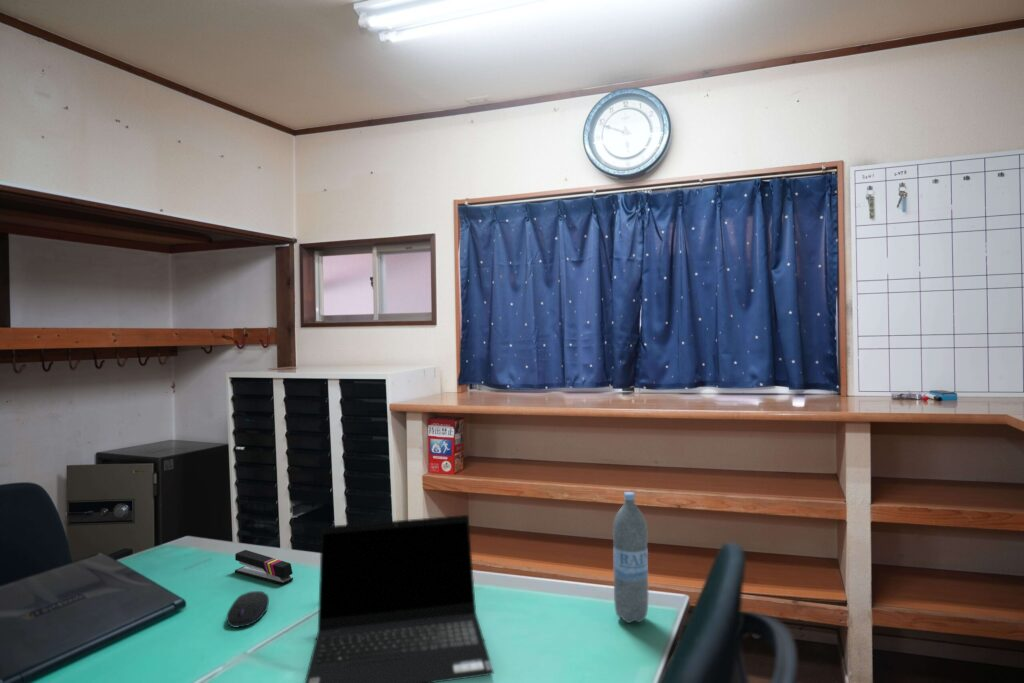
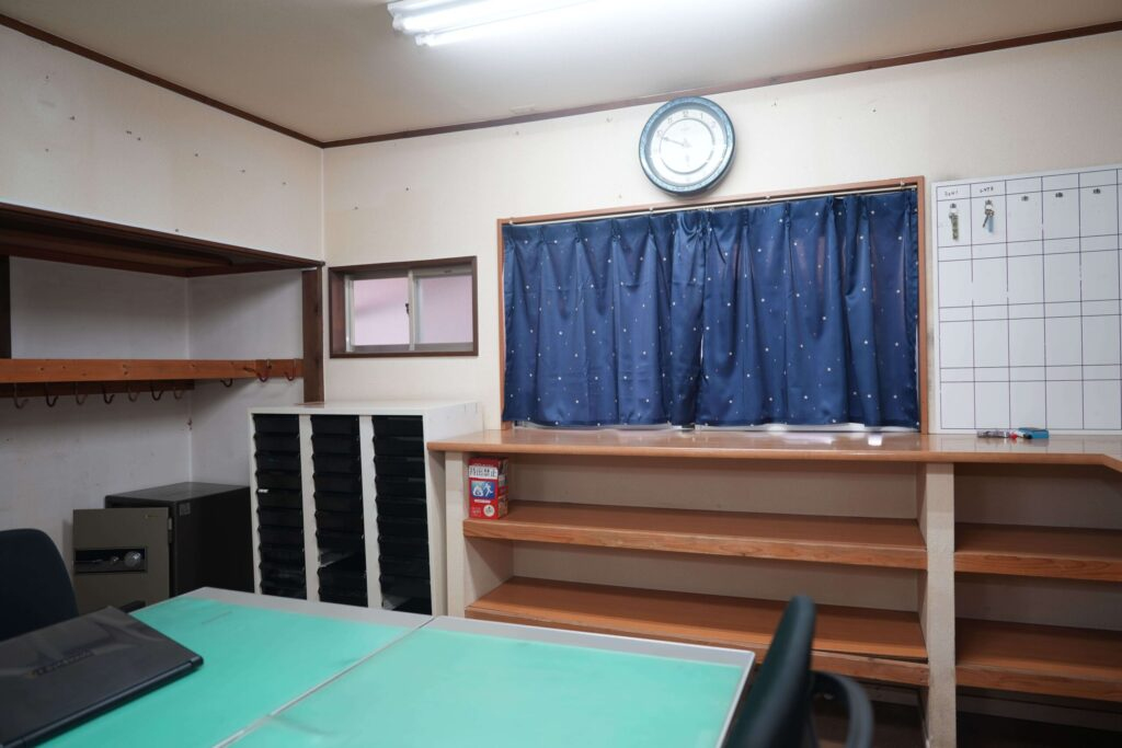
- stapler (263, 566)
- water bottle (630, 556)
- laptop computer (398, 594)
- computer mouse (248, 606)
